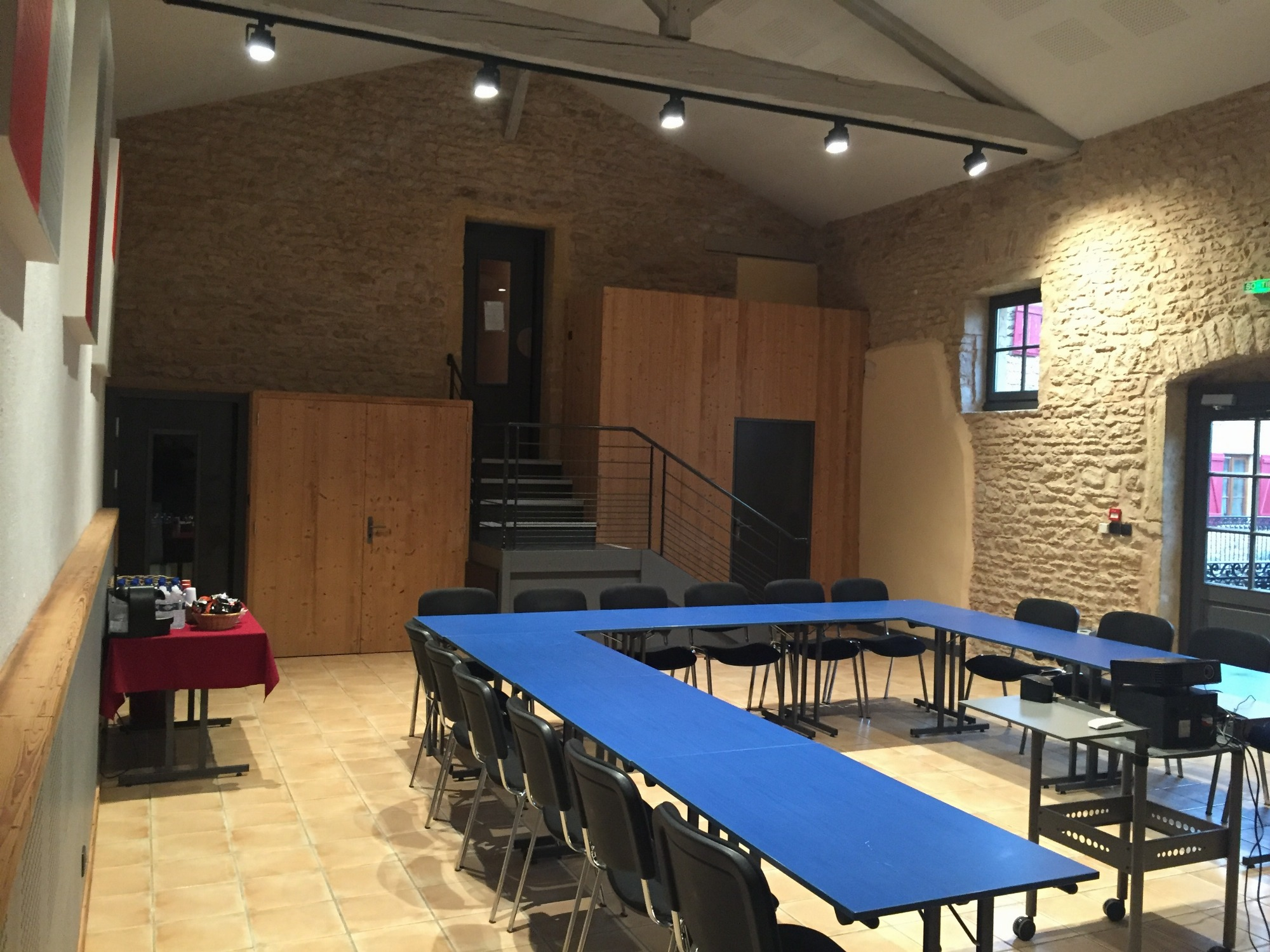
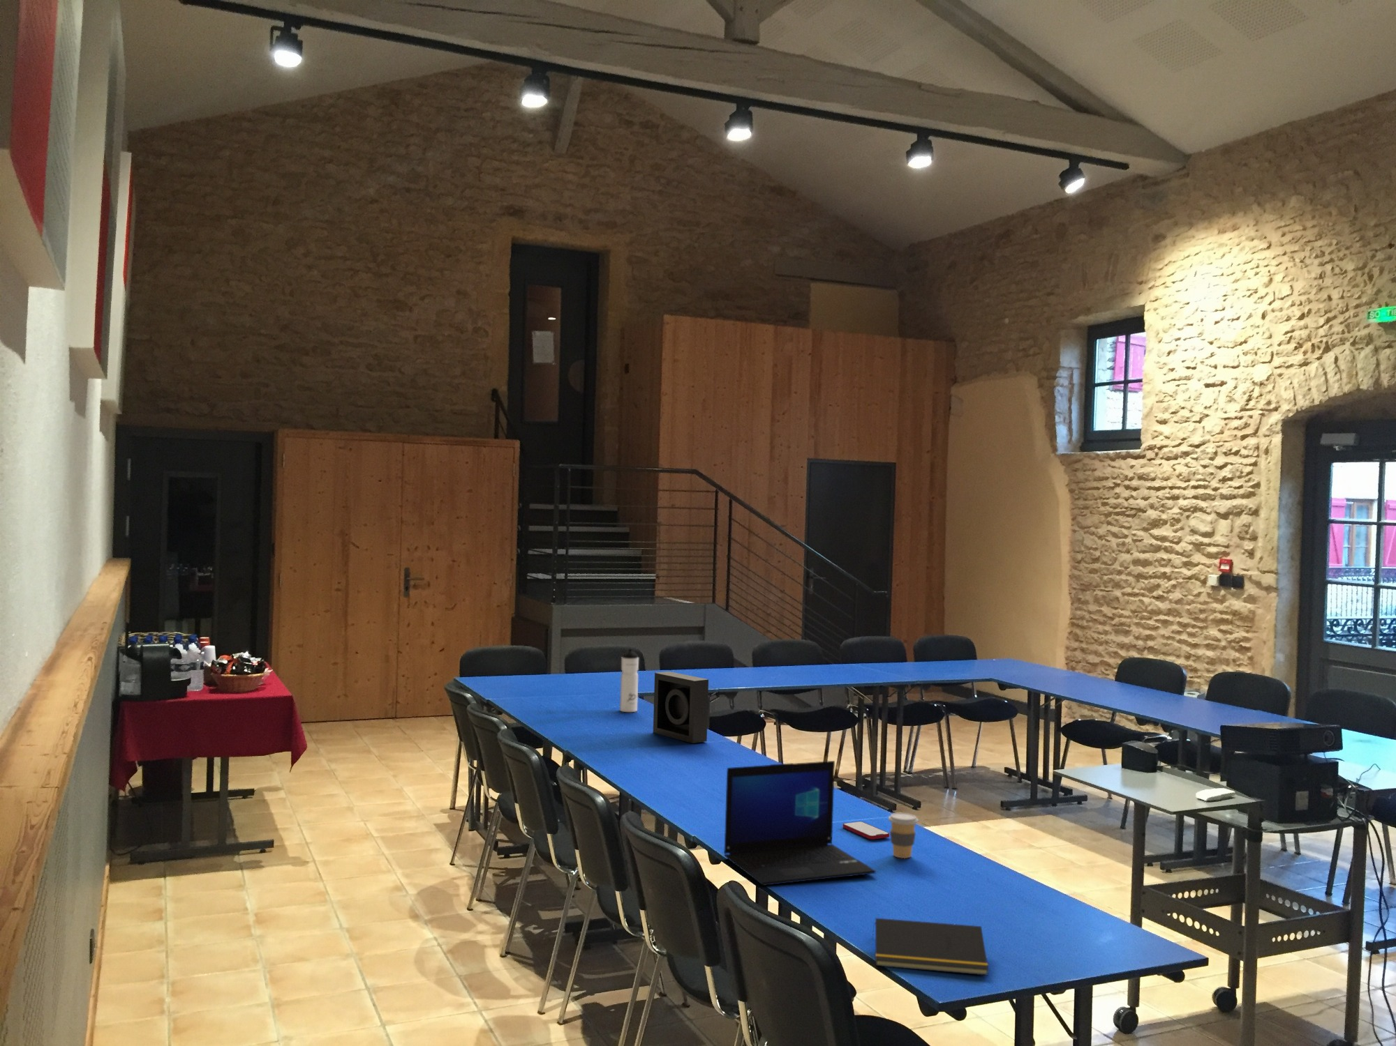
+ speaker (679, 706)
+ notepad (930, 945)
+ laptop (799, 820)
+ smartphone (865, 830)
+ coffee cup (902, 835)
+ water bottle (629, 679)
